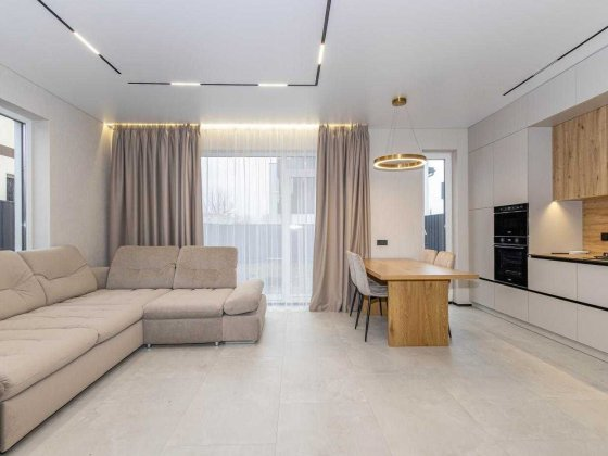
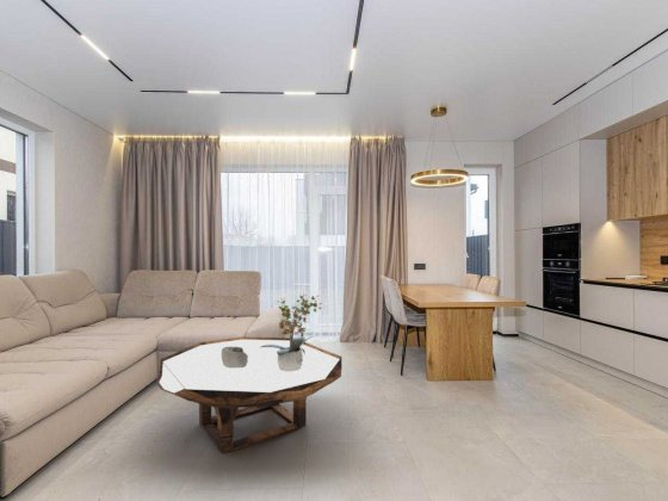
+ coffee table (252, 390)
+ potted plant (295, 332)
+ decorative bowl (234, 355)
